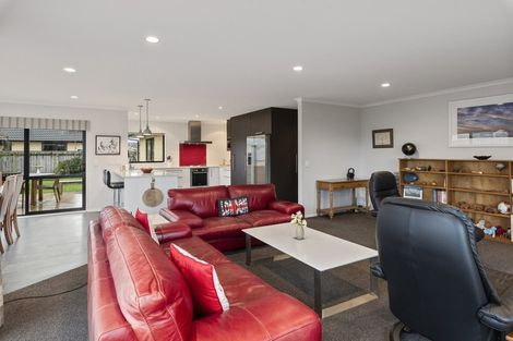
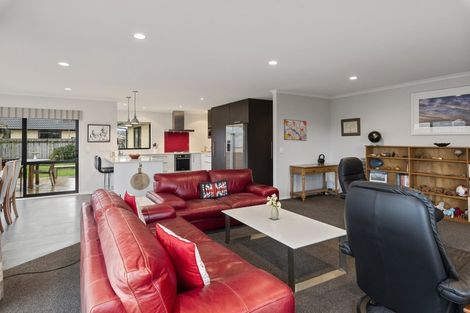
+ wall art (295, 130)
